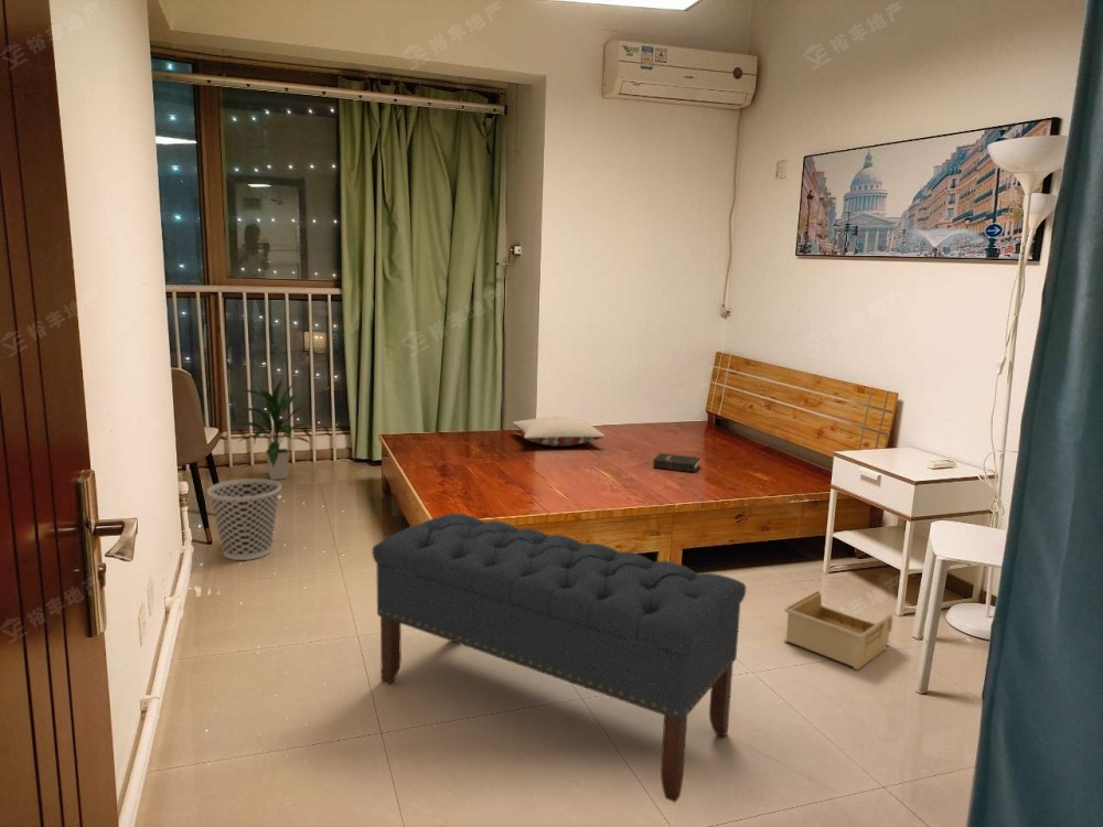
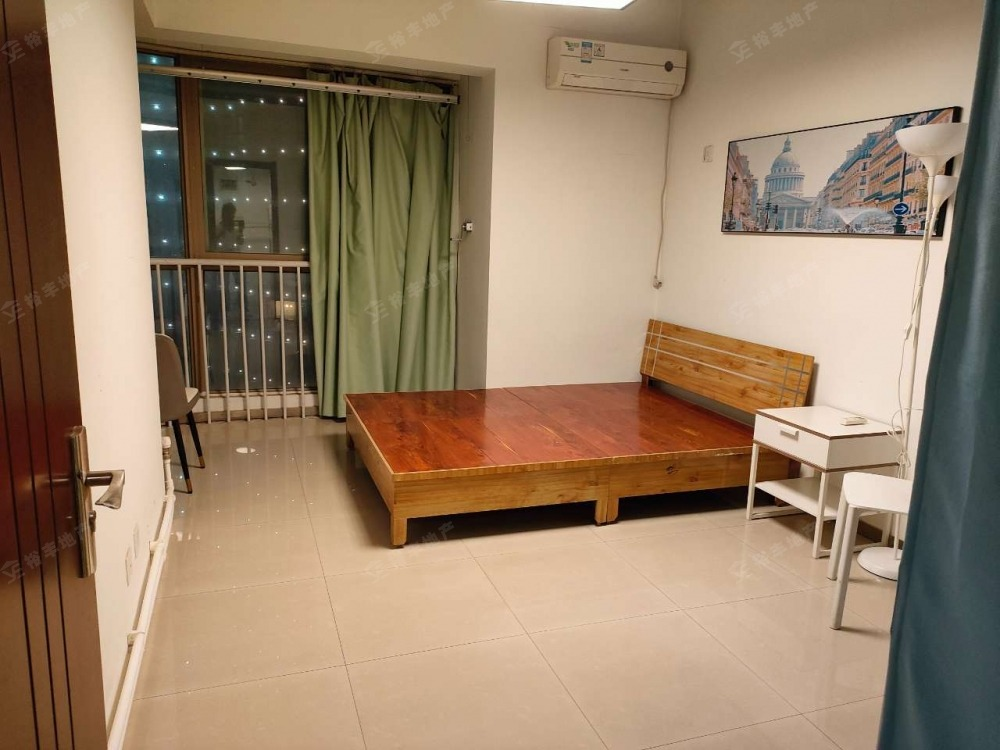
- hardback book (676, 462)
- indoor plant (272, 428)
- wastebasket (246, 519)
- bench (548, 631)
- storage bin (838, 626)
- pillow (556, 429)
